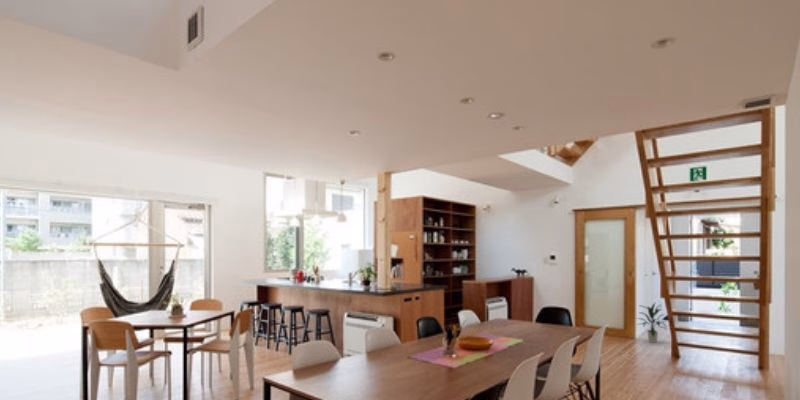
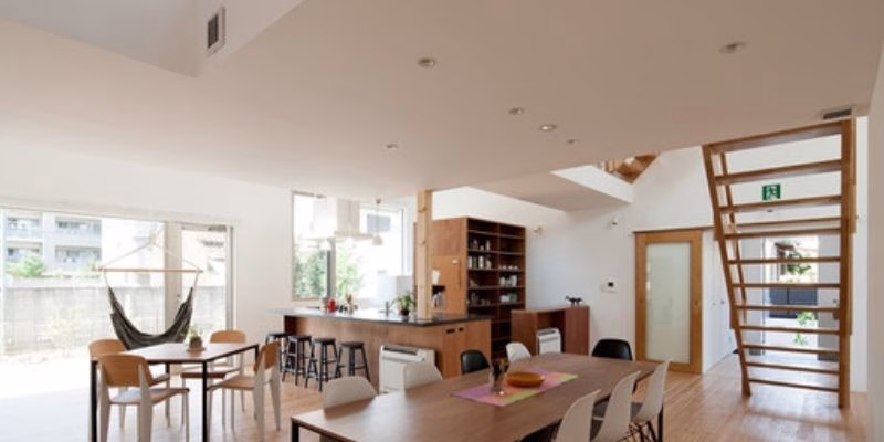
- indoor plant (651, 321)
